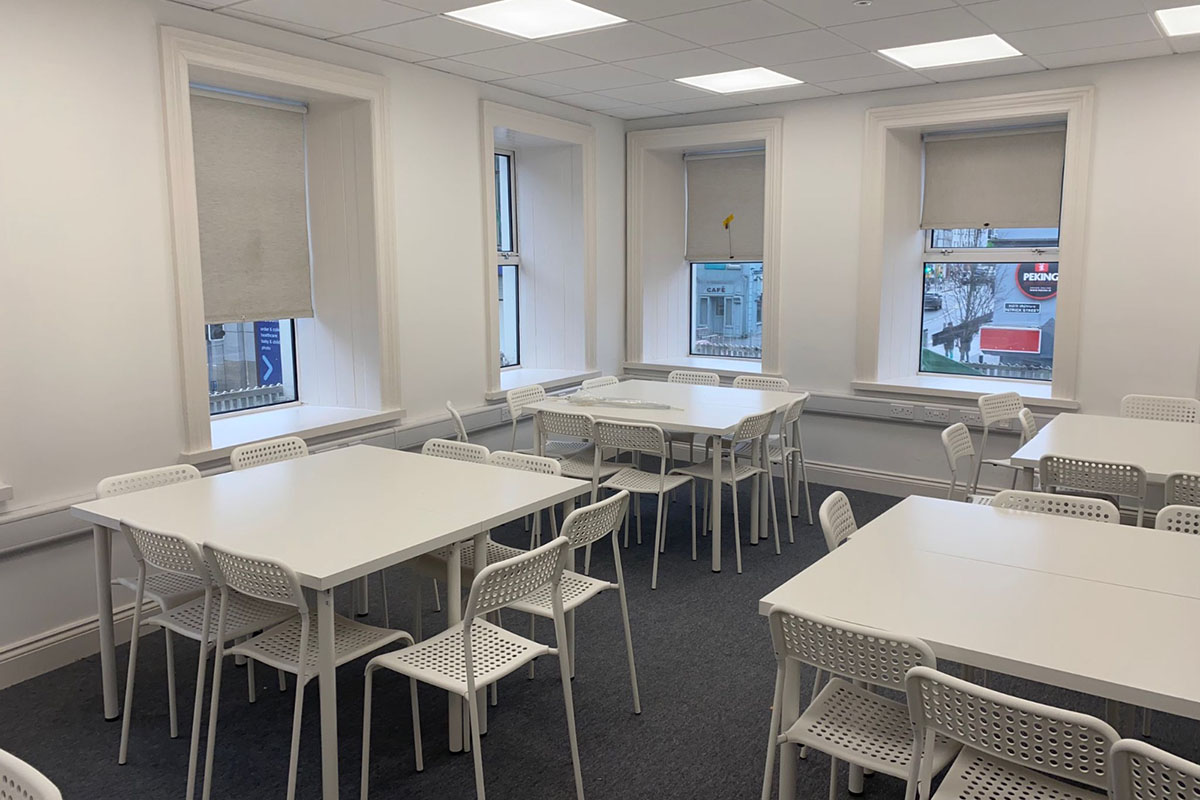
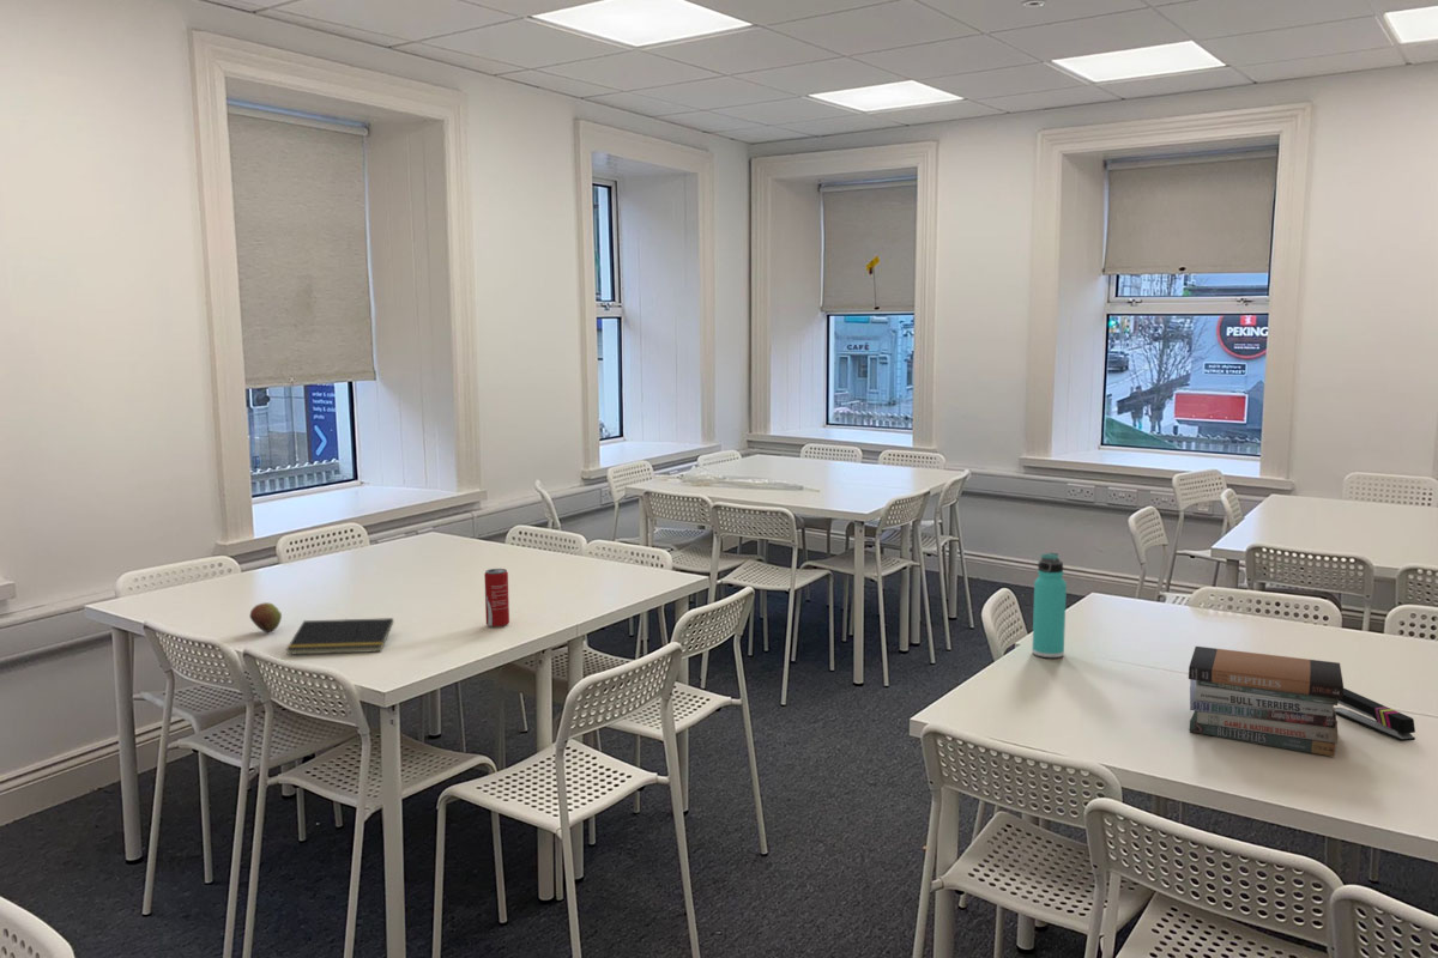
+ stapler (1371, 713)
+ apple (265, 617)
+ thermos bottle (1049, 604)
+ notepad (342, 635)
+ beverage can (496, 598)
+ book stack (1262, 698)
